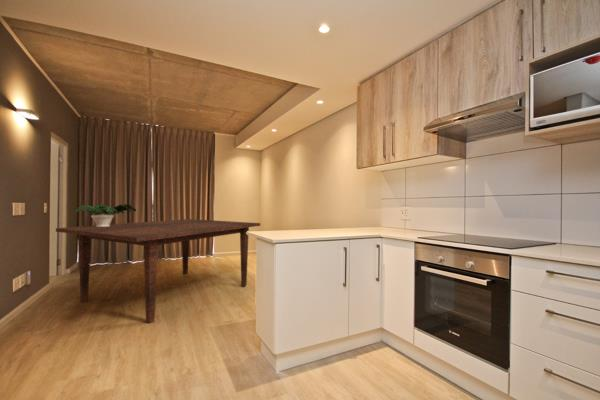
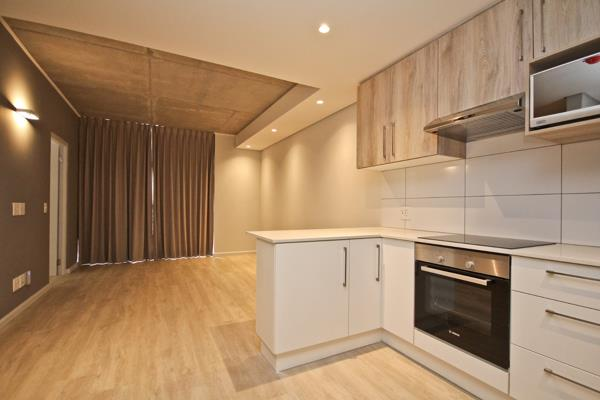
- potted plant (106, 215)
- table (182, 259)
